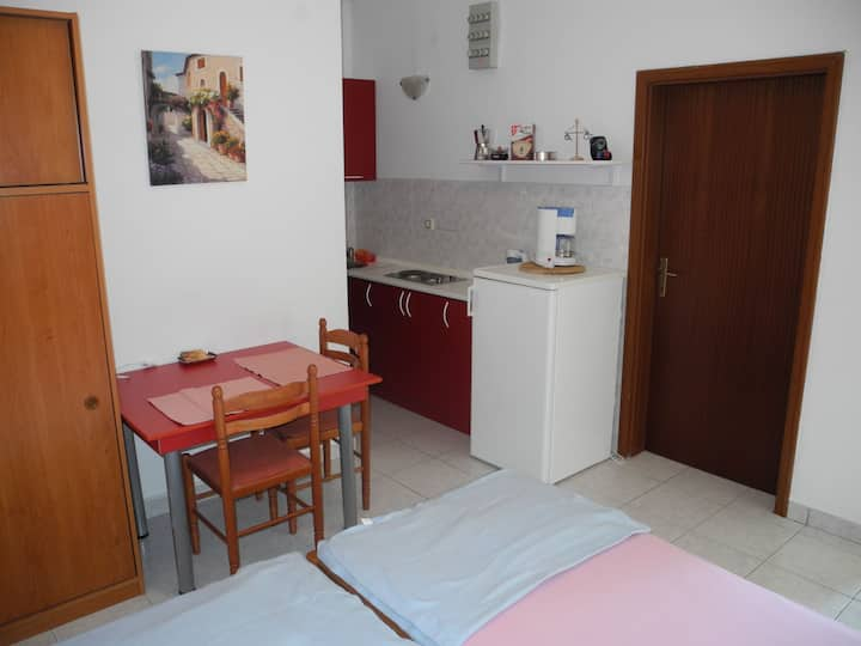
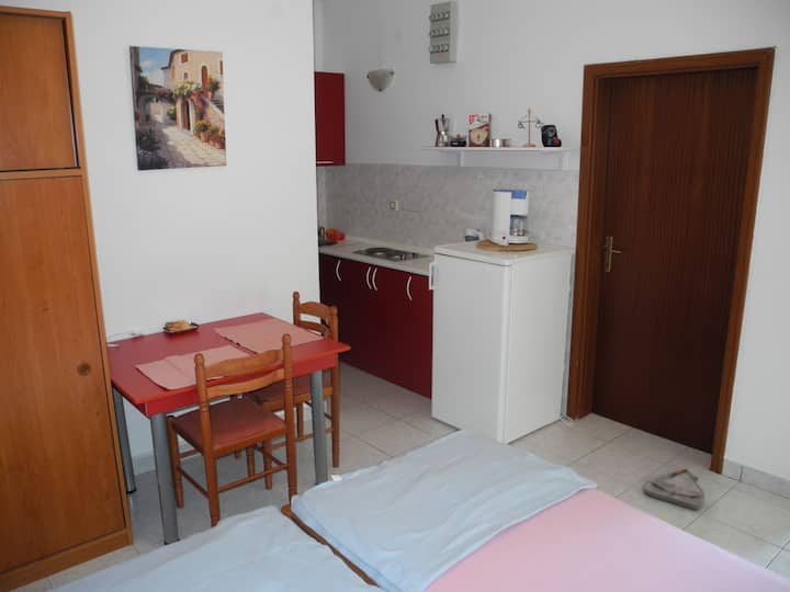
+ bag (678, 486)
